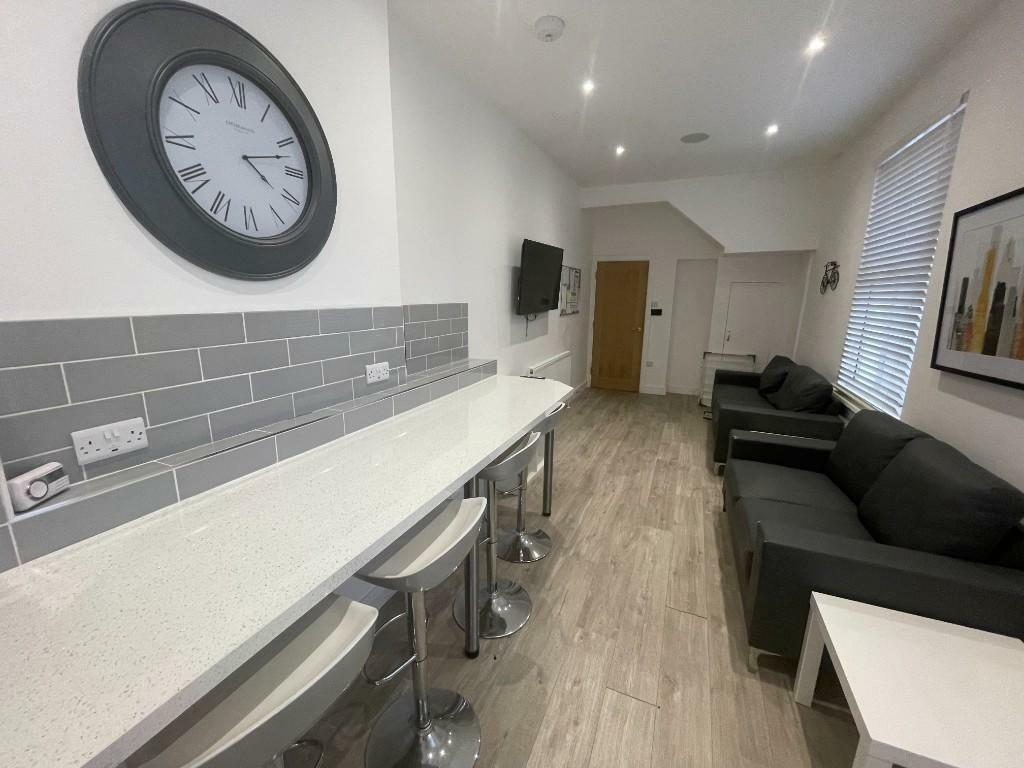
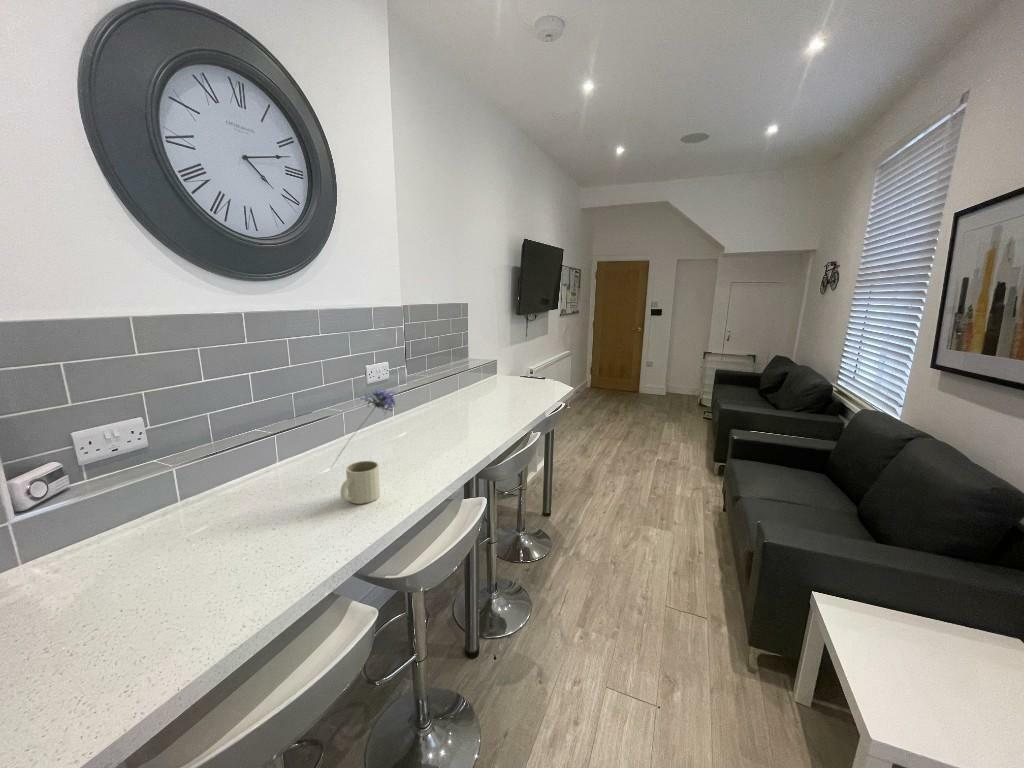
+ flower (362, 424)
+ mug (358, 484)
